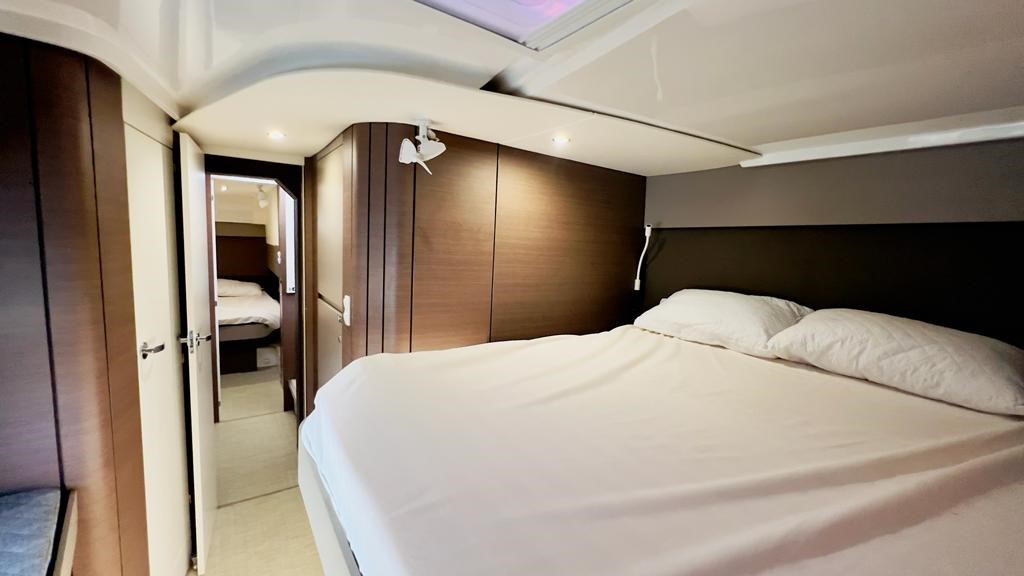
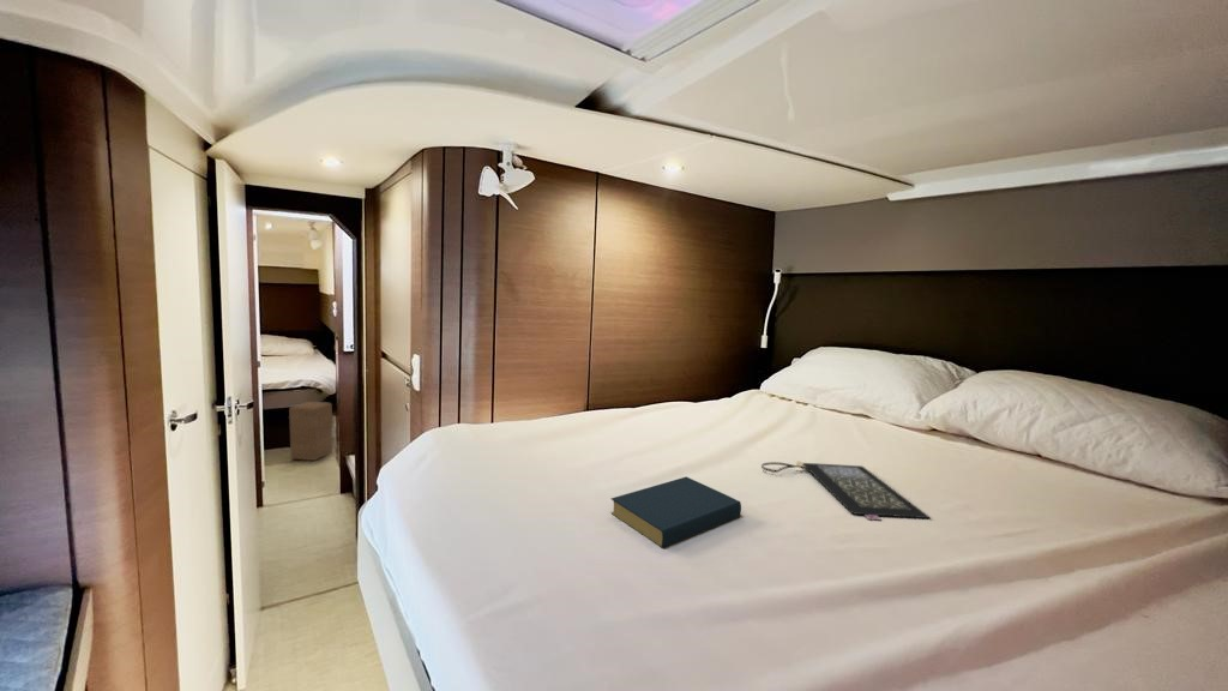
+ wooden block (311, 429)
+ clutch bag (851, 483)
+ hardback book (675, 507)
